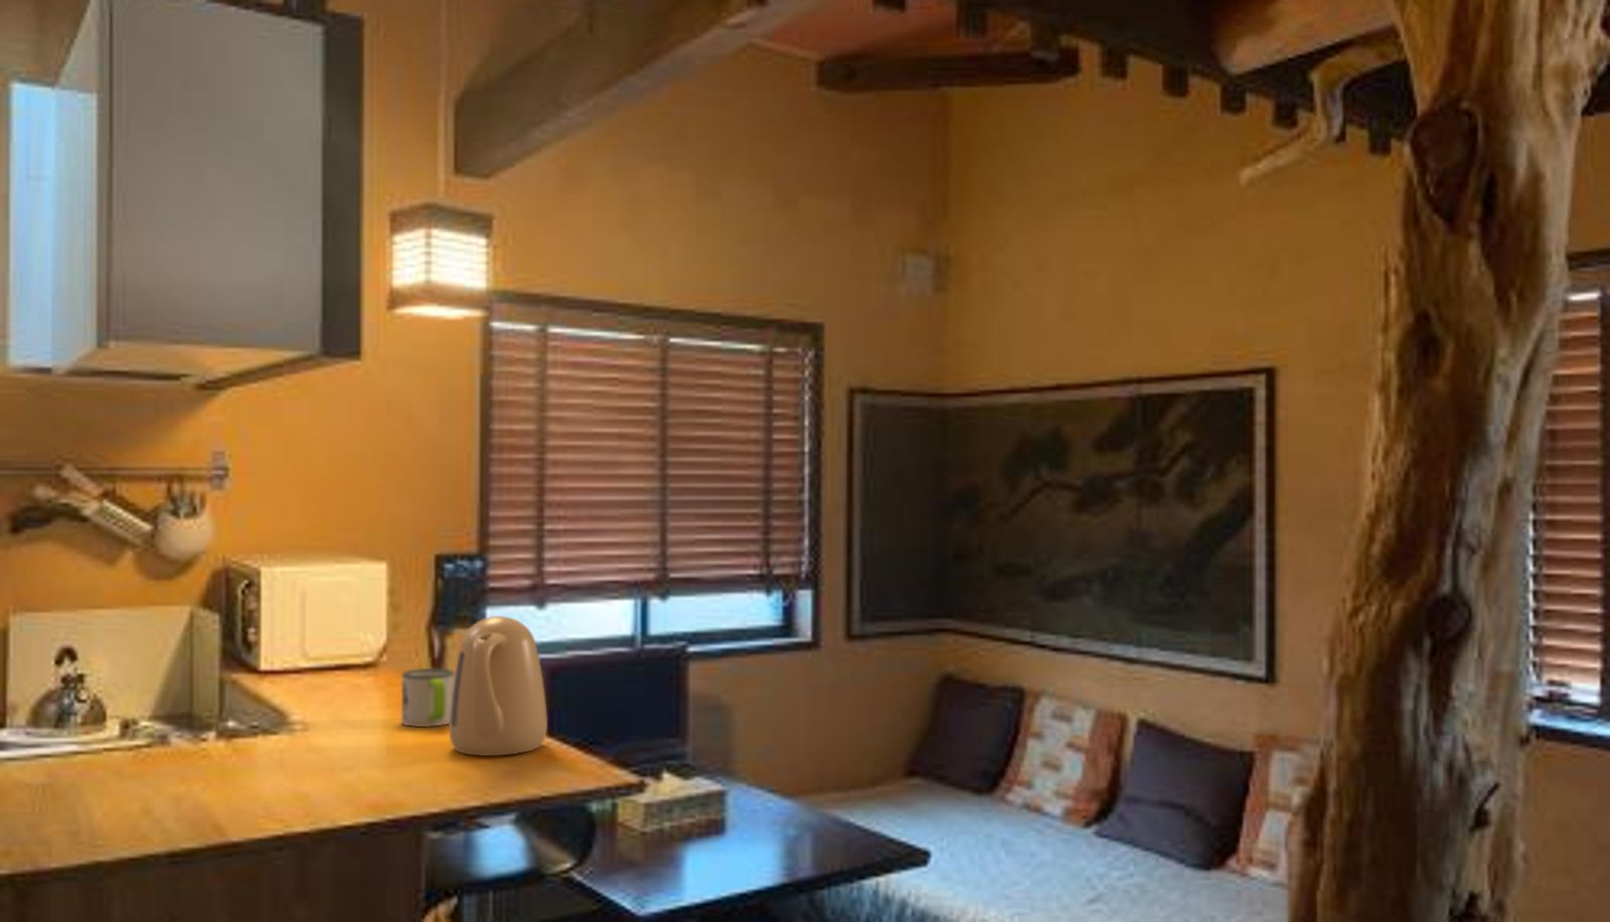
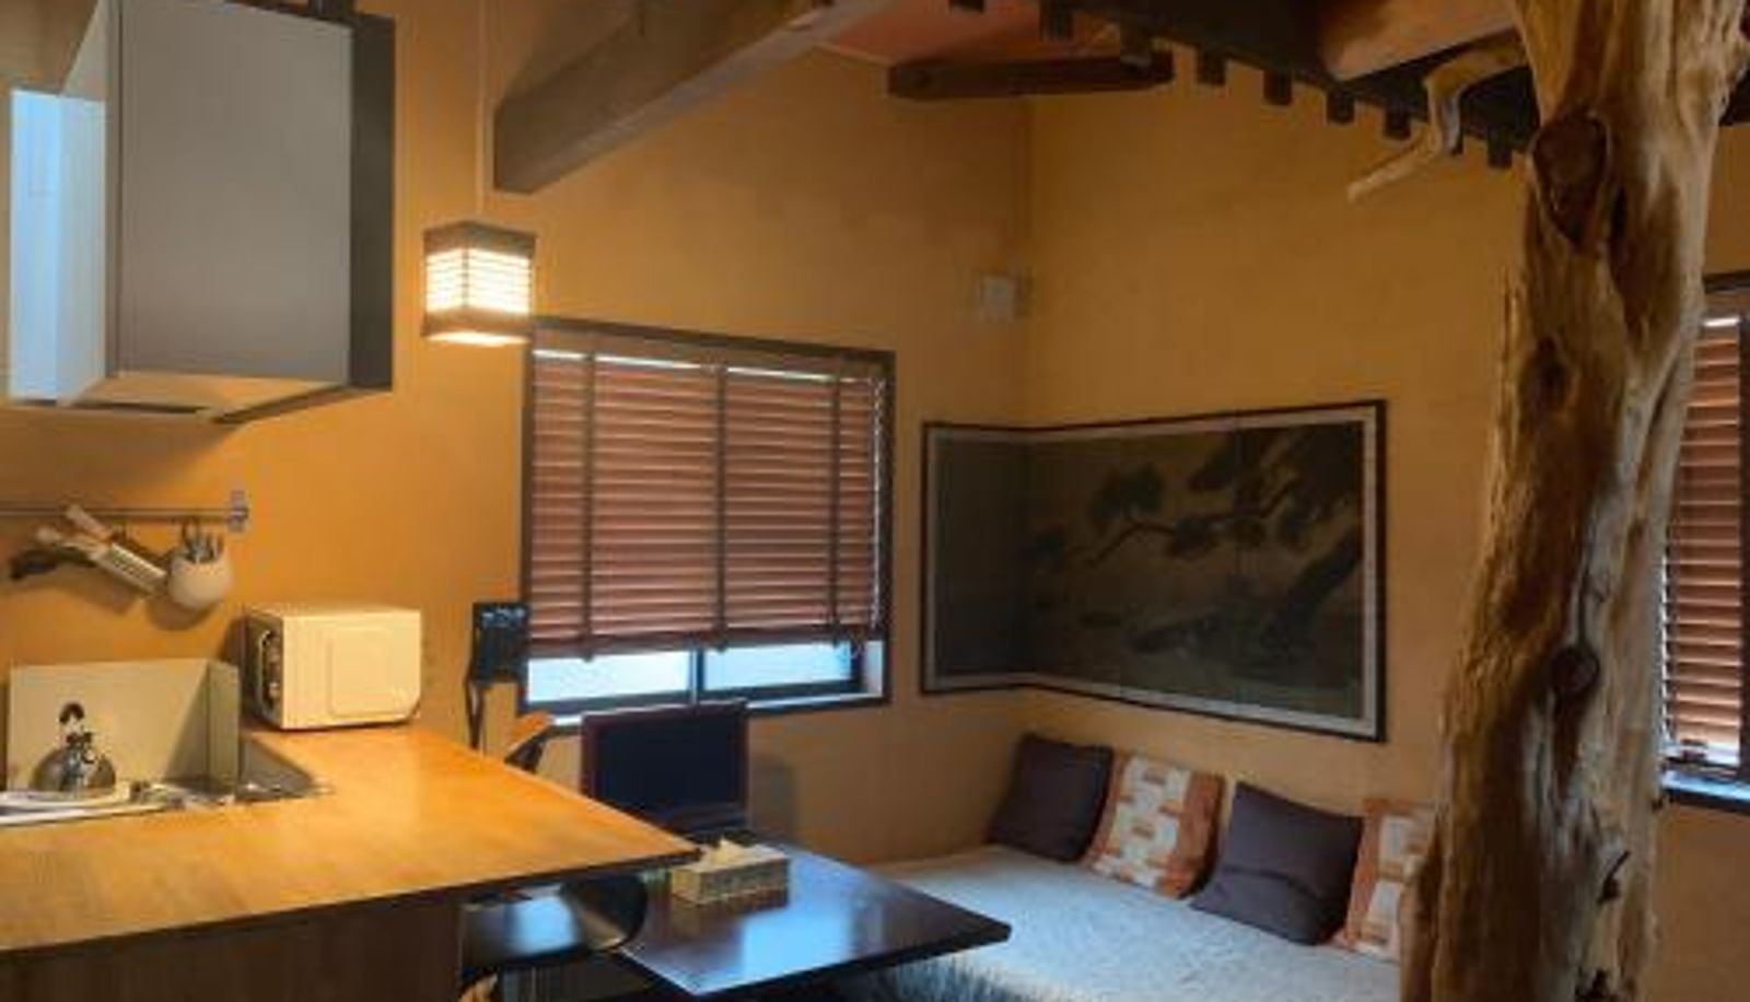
- kettle (498, 682)
- mug (430, 698)
